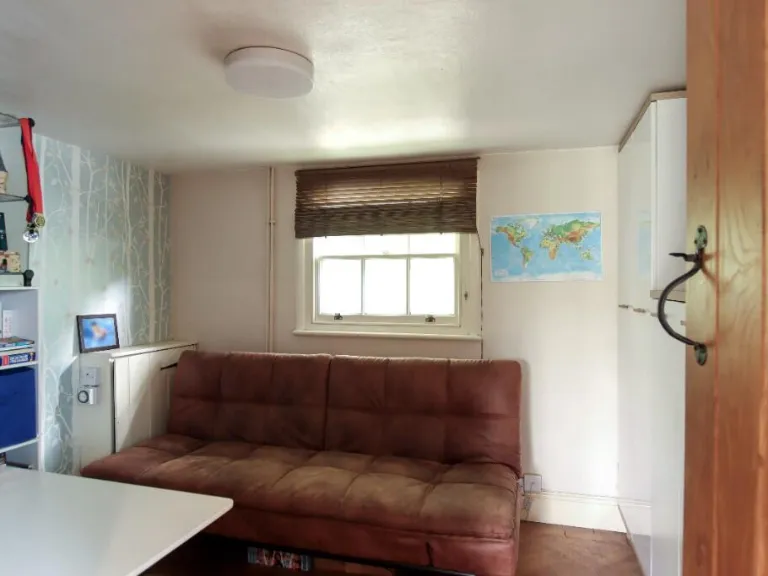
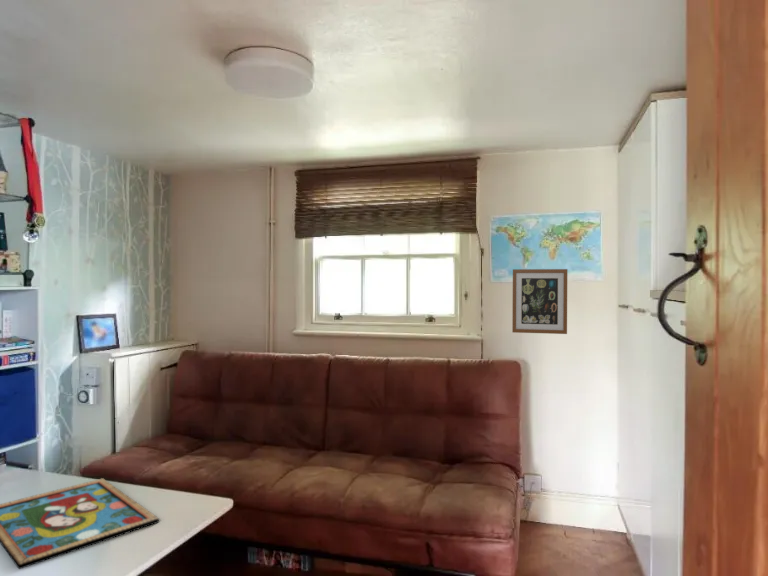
+ wall art (539, 301)
+ framed painting (68, 515)
